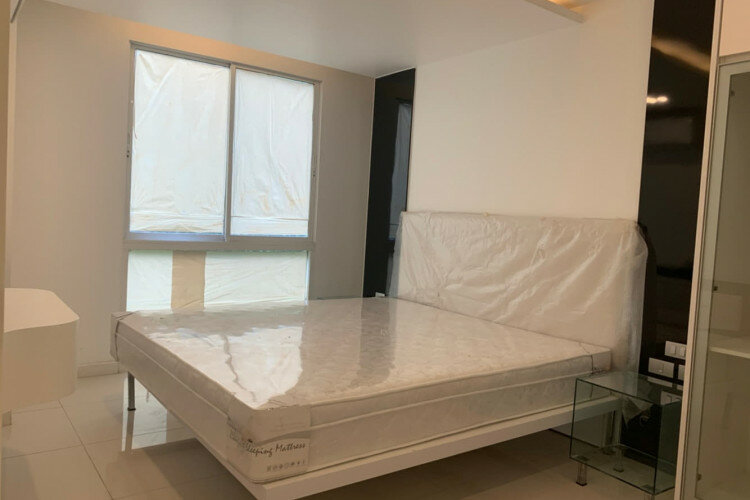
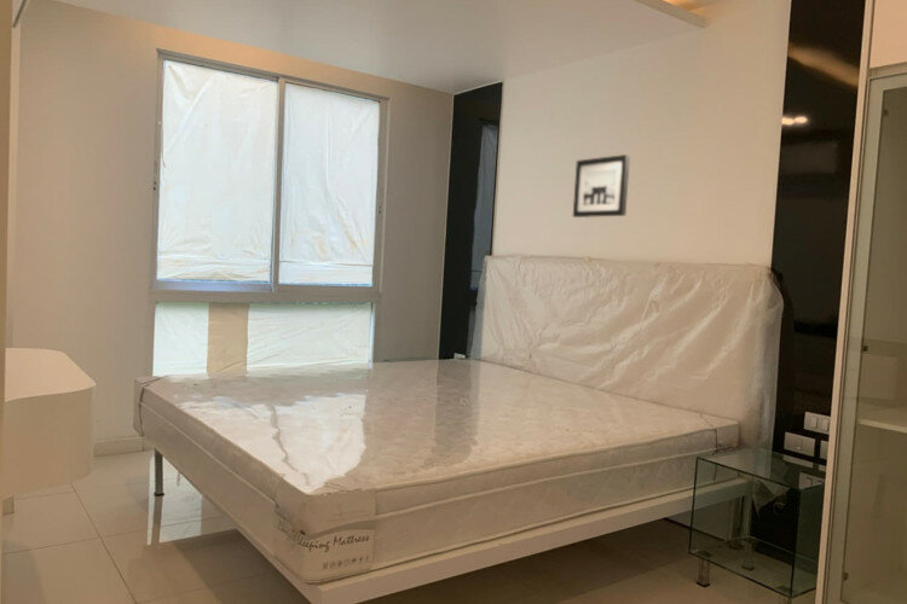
+ wall art (600, 186)
